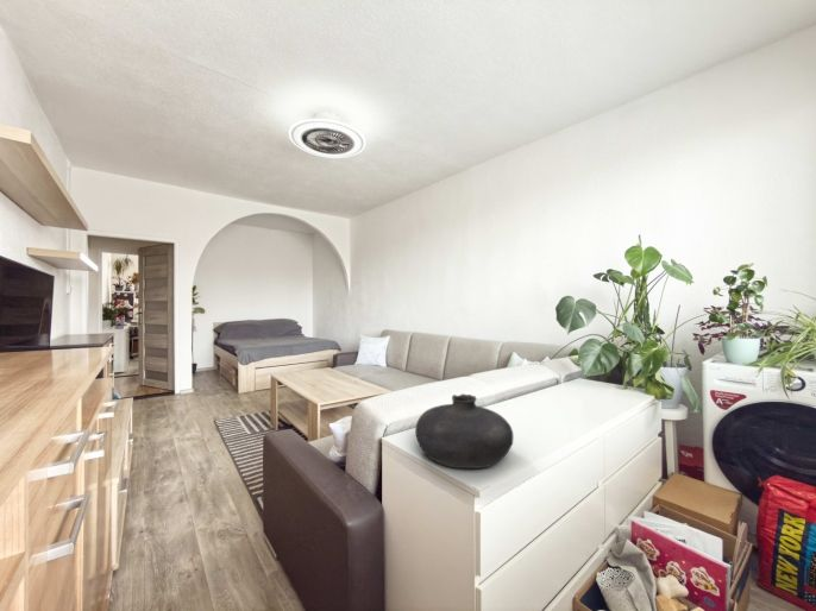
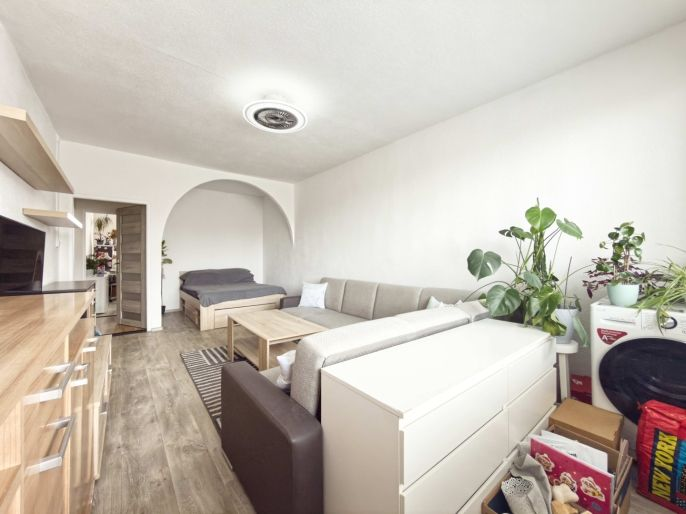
- vase (463, 424)
